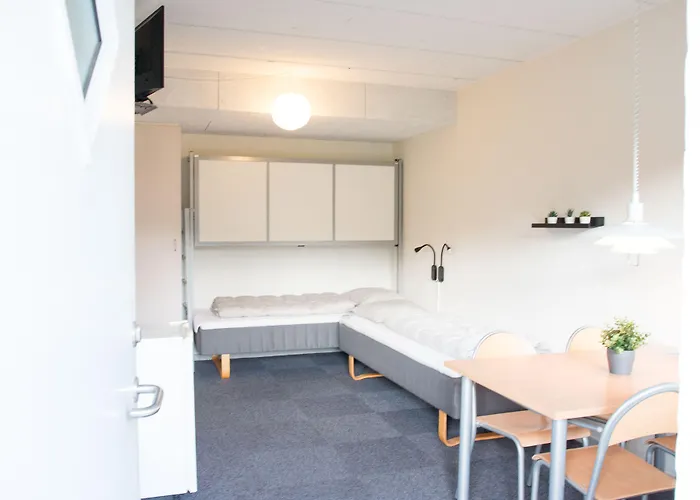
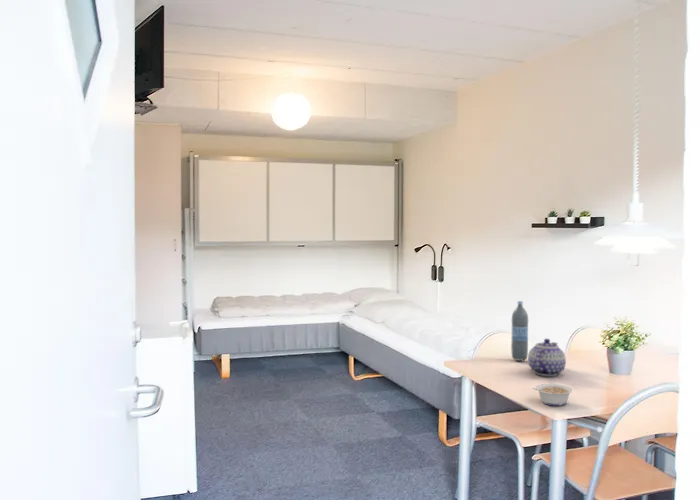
+ water bottle (519, 330)
+ teapot (546, 356)
+ legume (553, 394)
